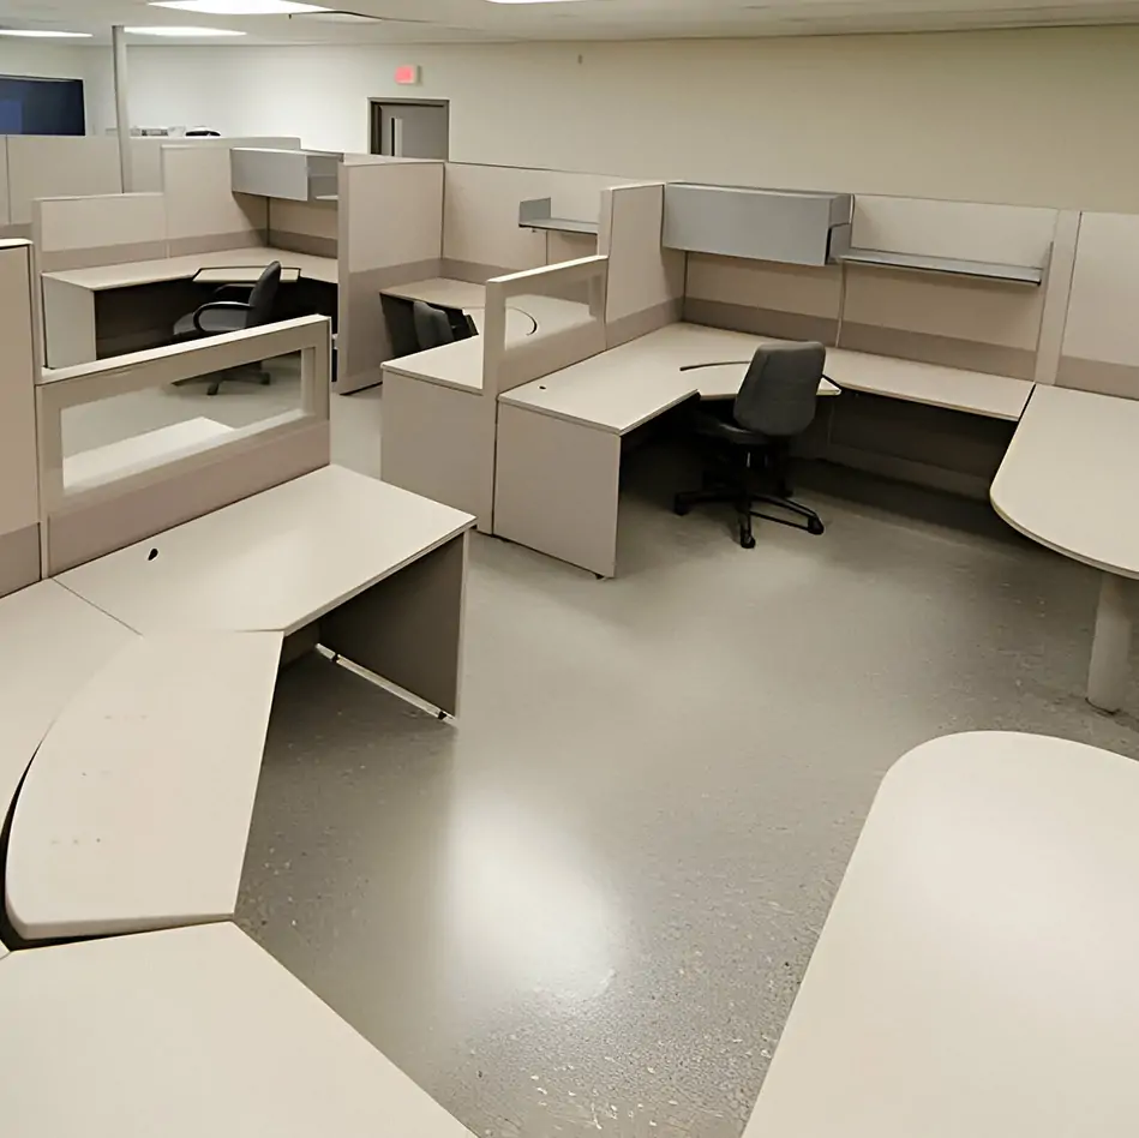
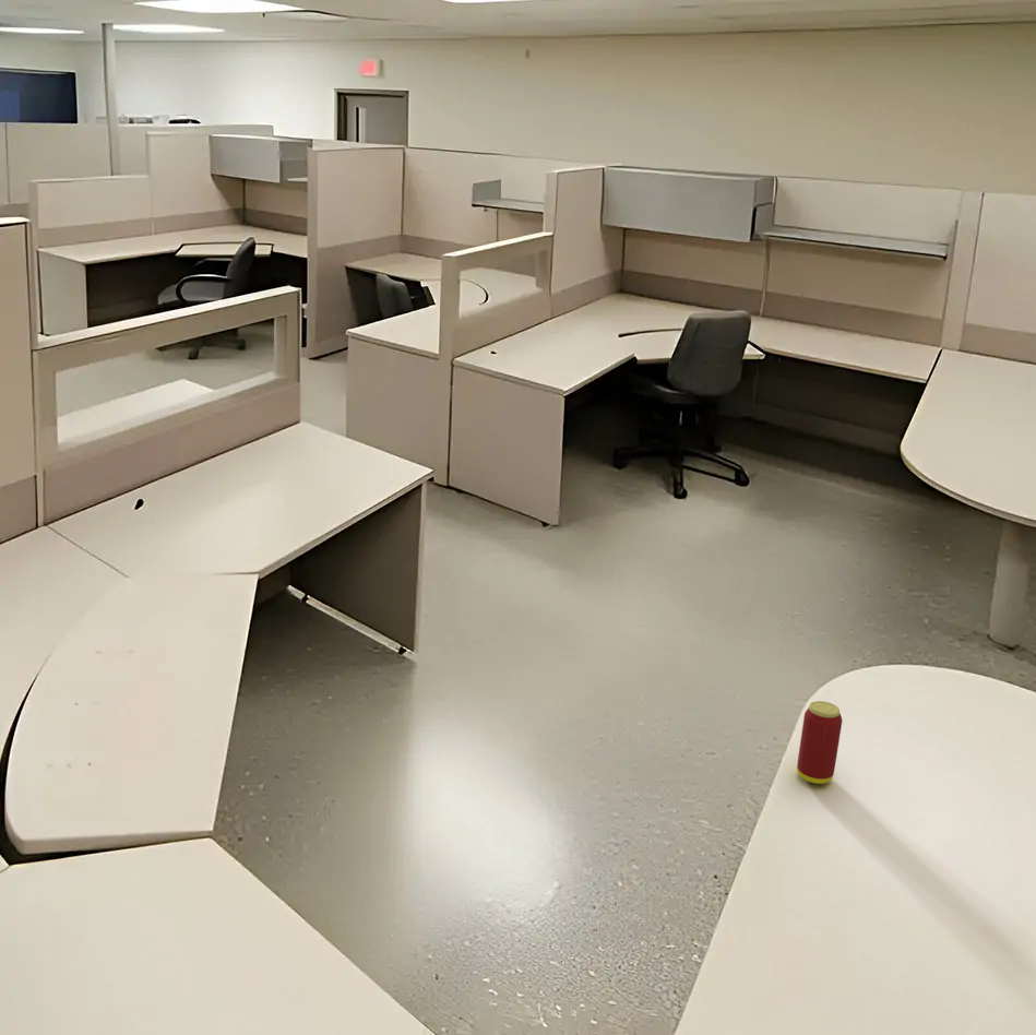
+ beverage can (819, 742)
